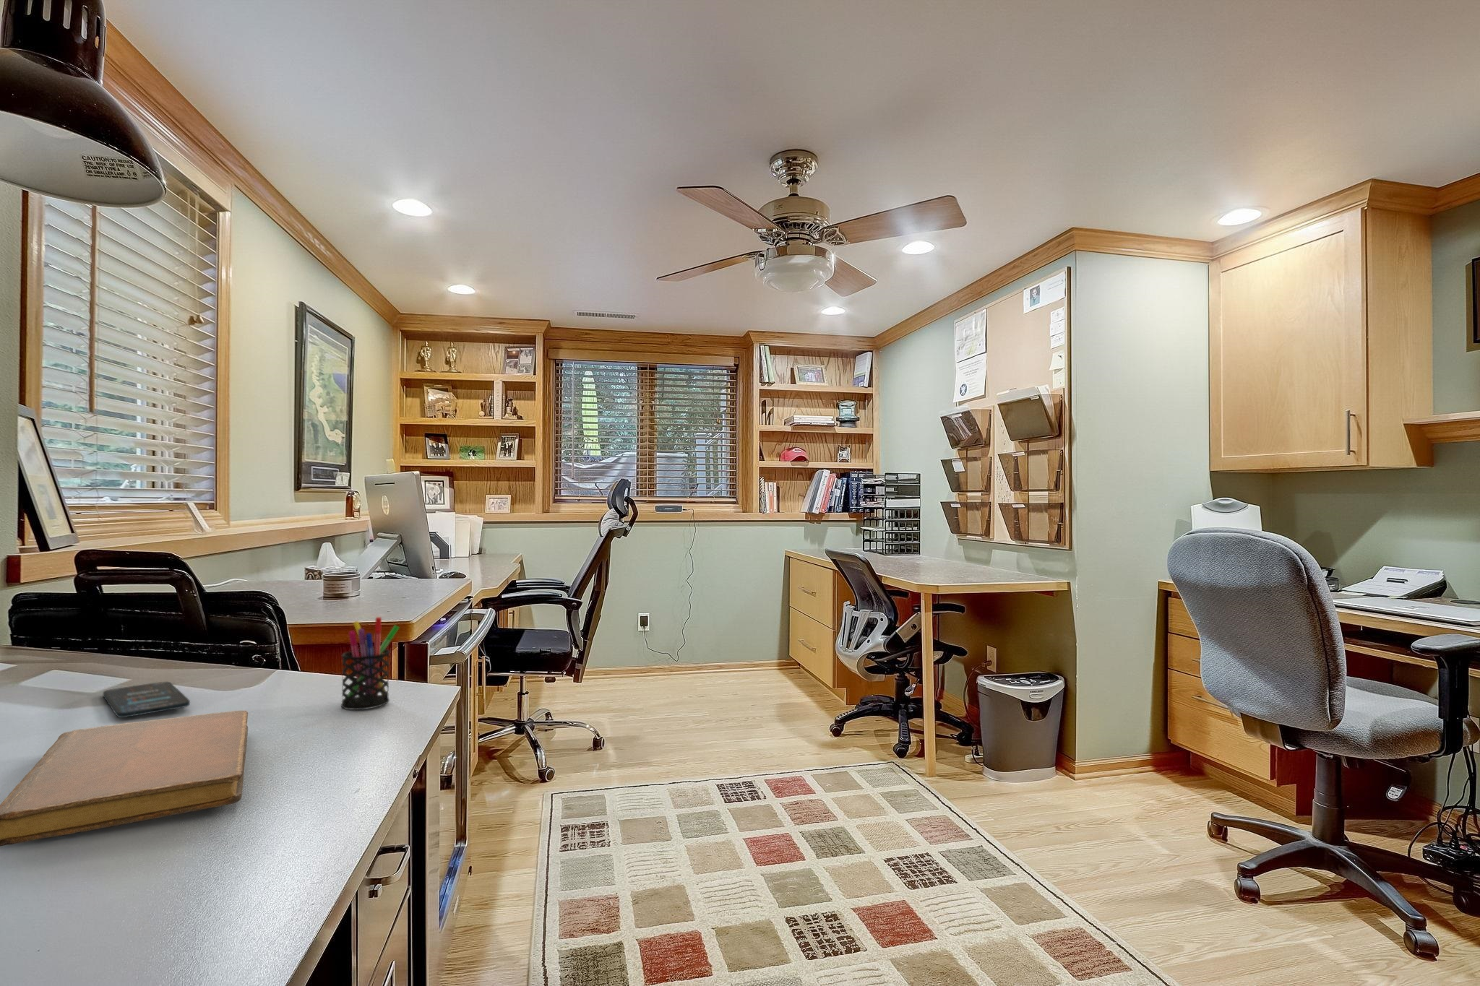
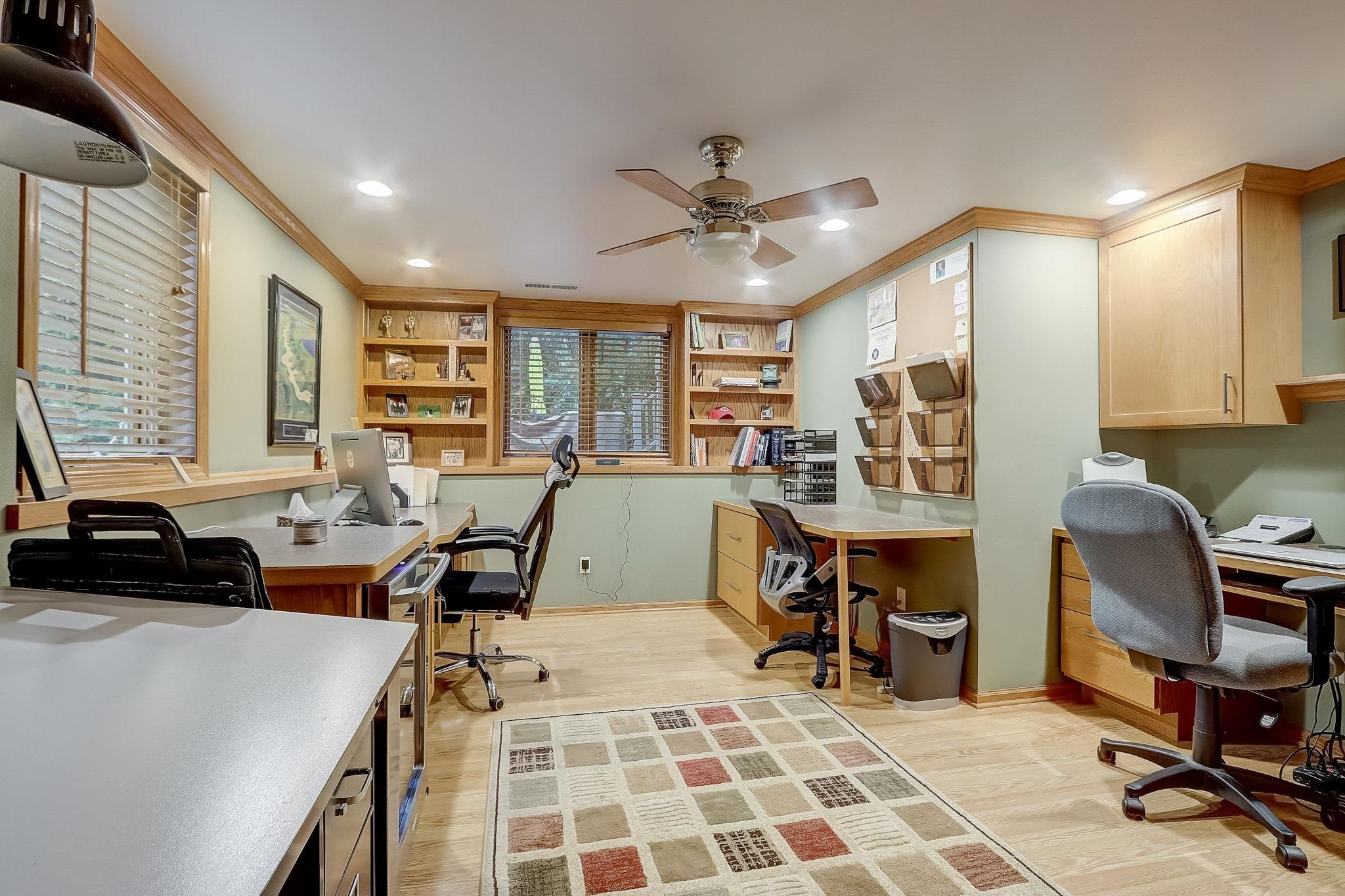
- notebook (142, 764)
- pen holder (372, 659)
- smartphone (145, 698)
